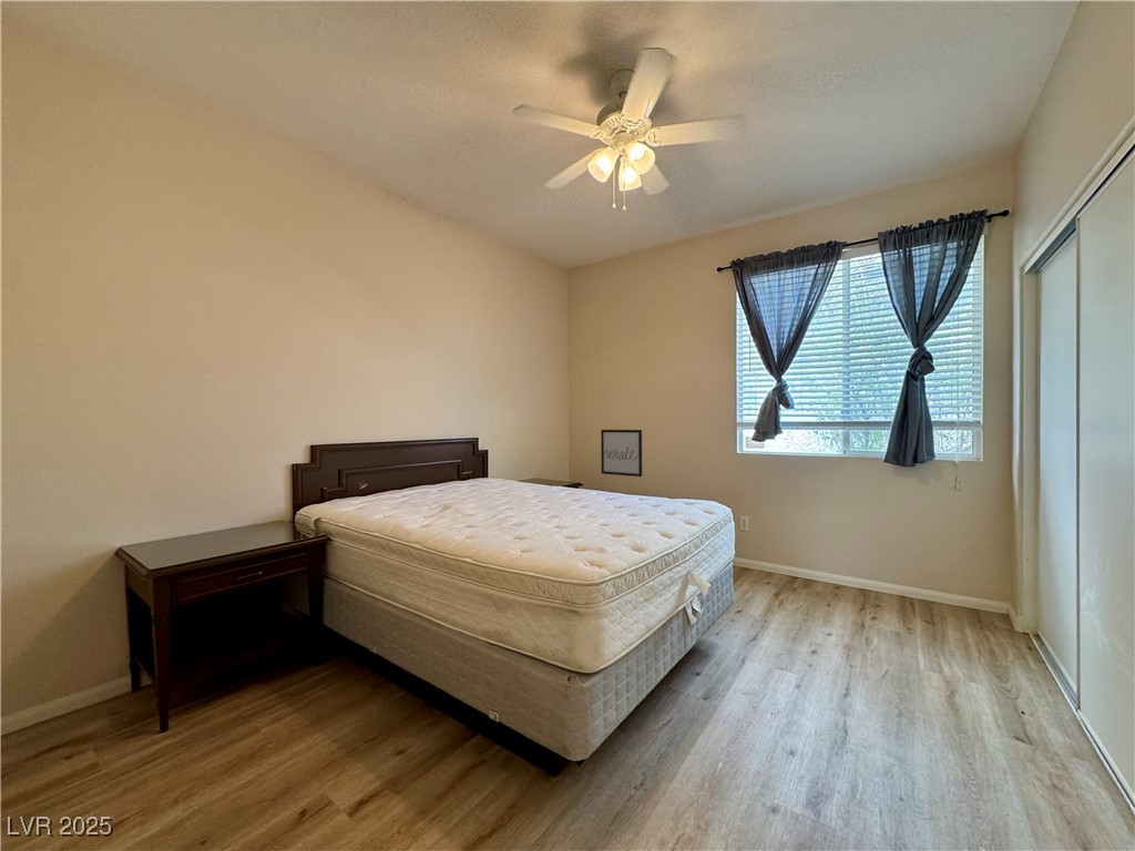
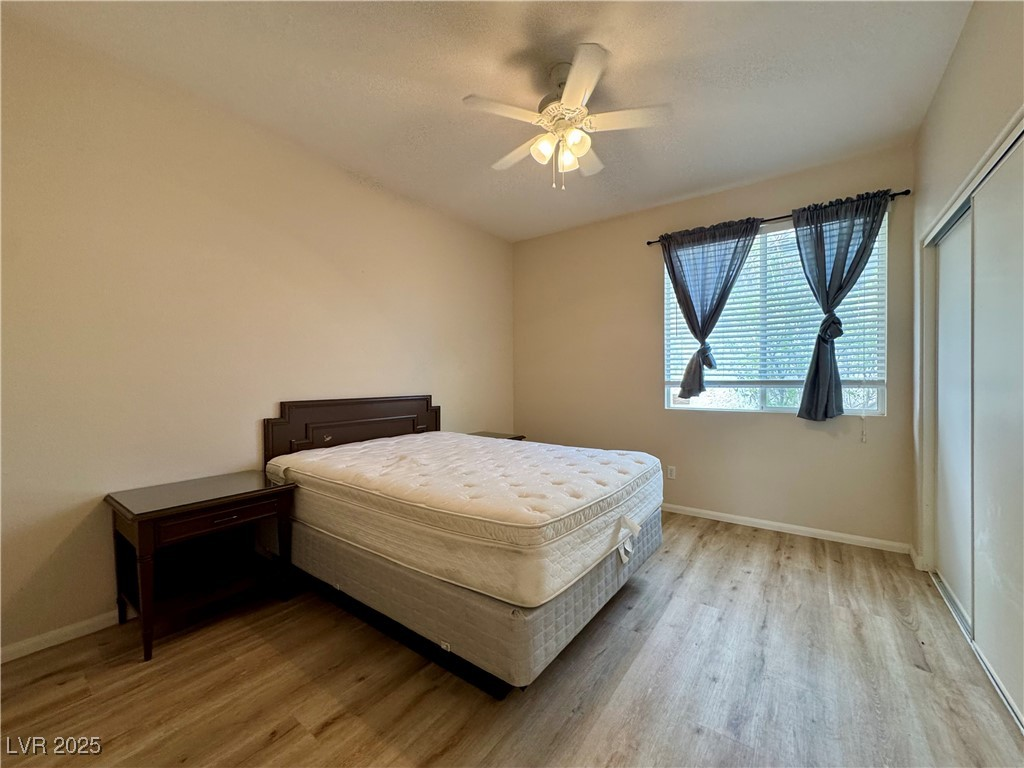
- wall art (621, 452)
